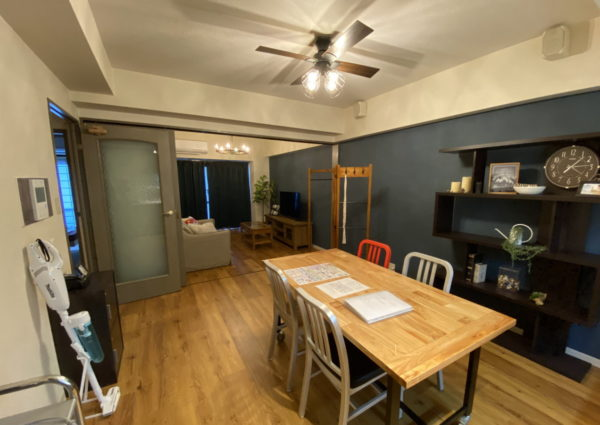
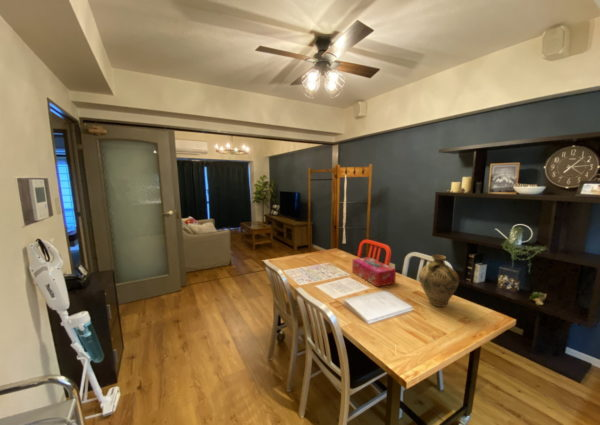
+ tissue box (372, 270)
+ jug (438, 280)
